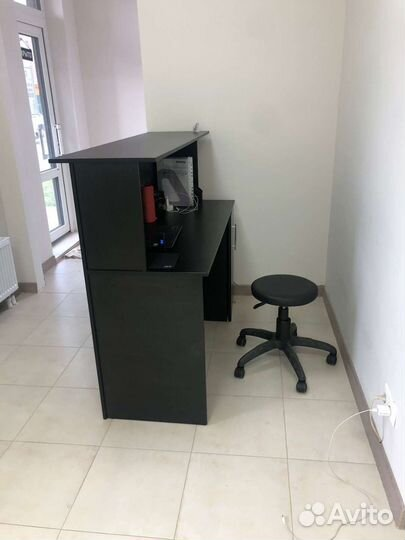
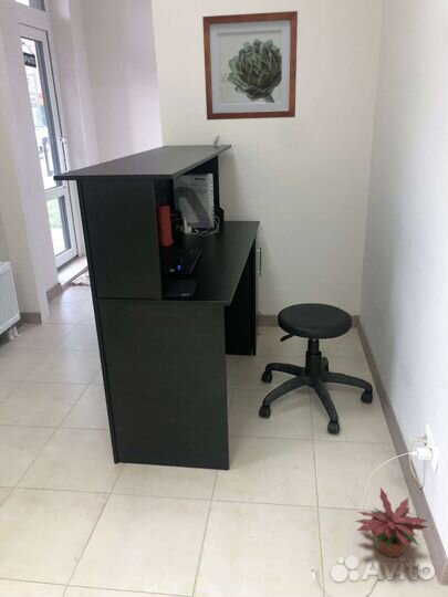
+ potted plant (390, 522)
+ wall art (250, 67)
